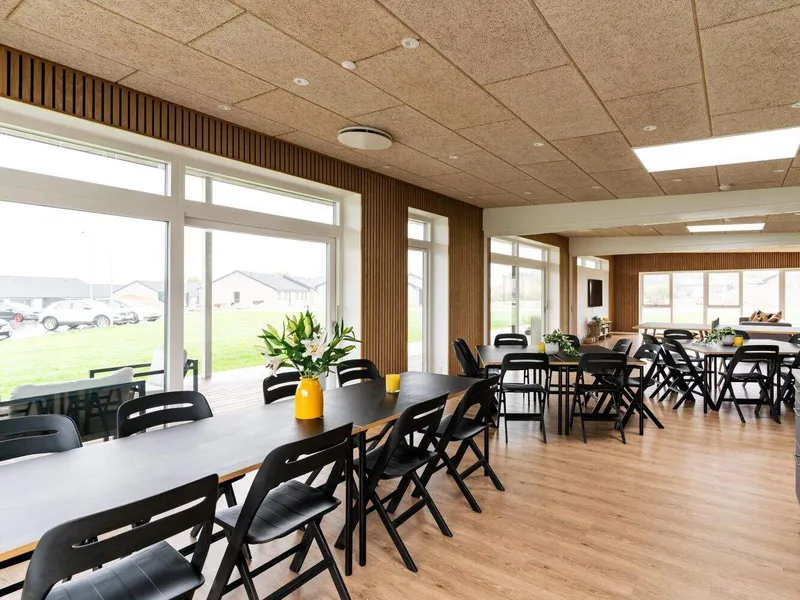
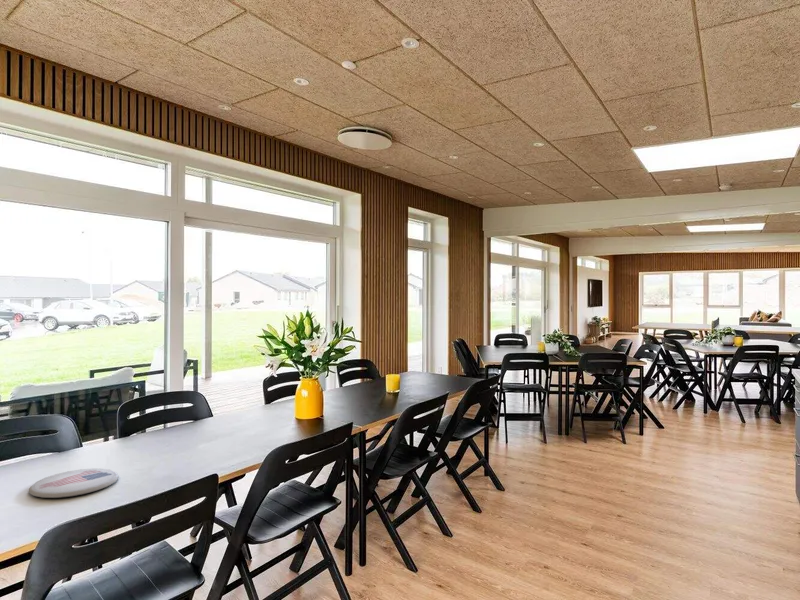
+ plate (75, 481)
